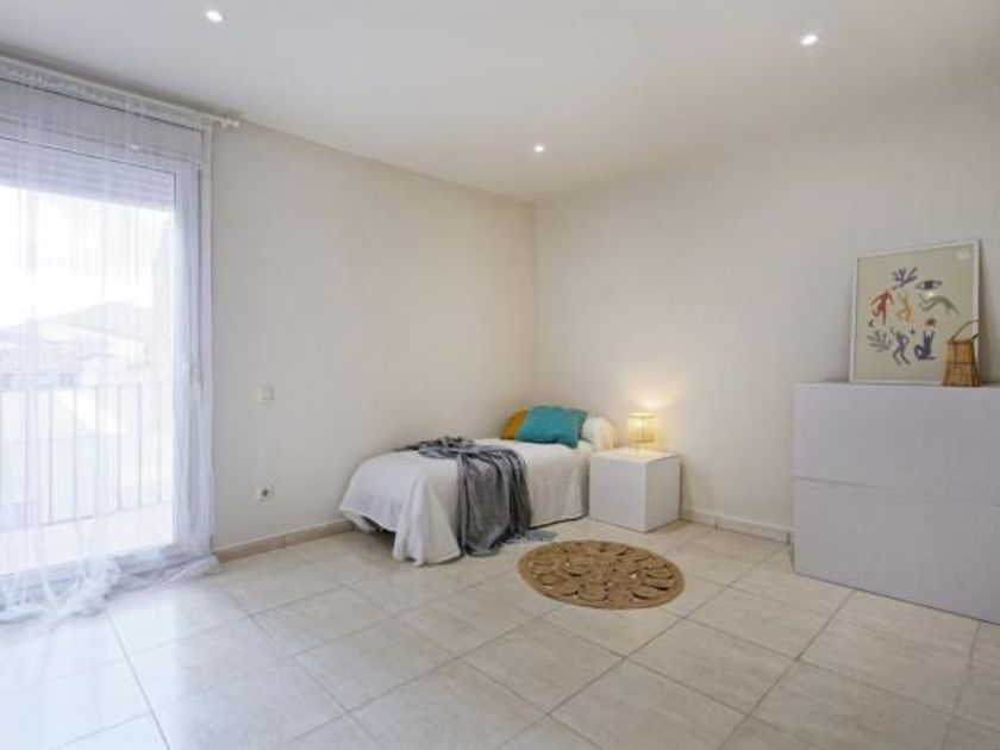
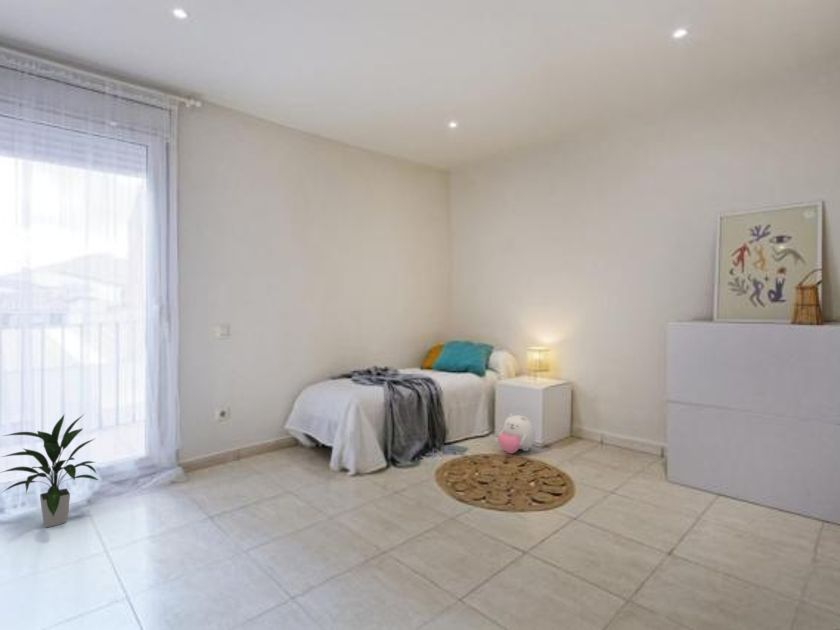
+ plush toy (516, 433)
+ indoor plant (52, 470)
